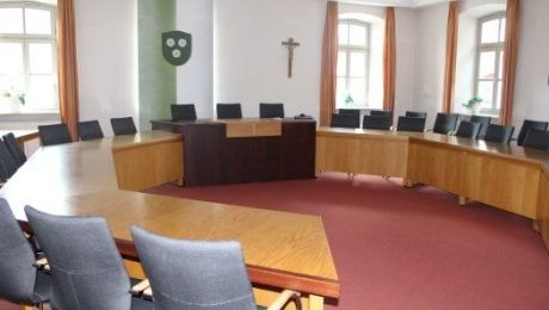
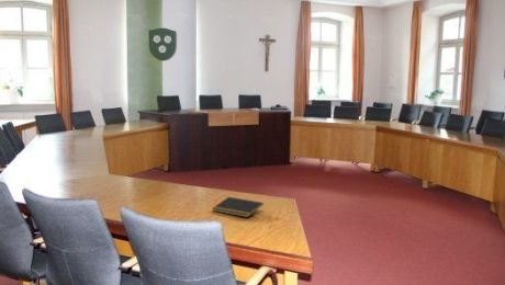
+ notepad (237, 206)
